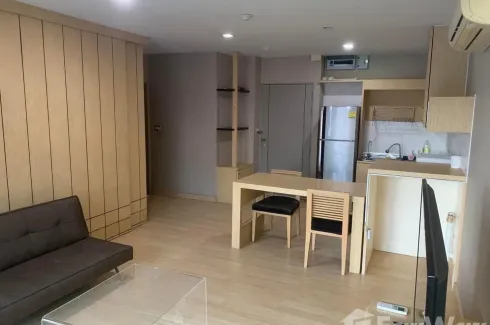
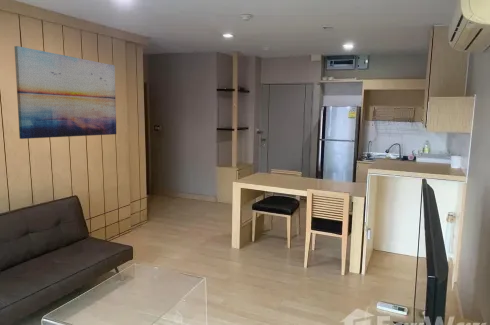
+ wall art (73, 97)
